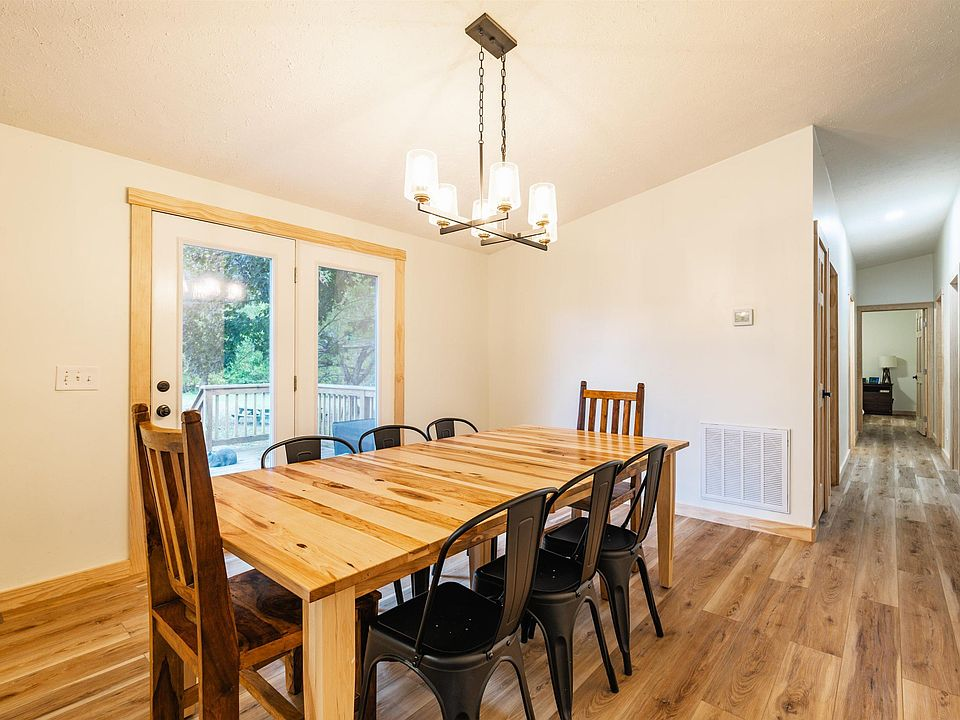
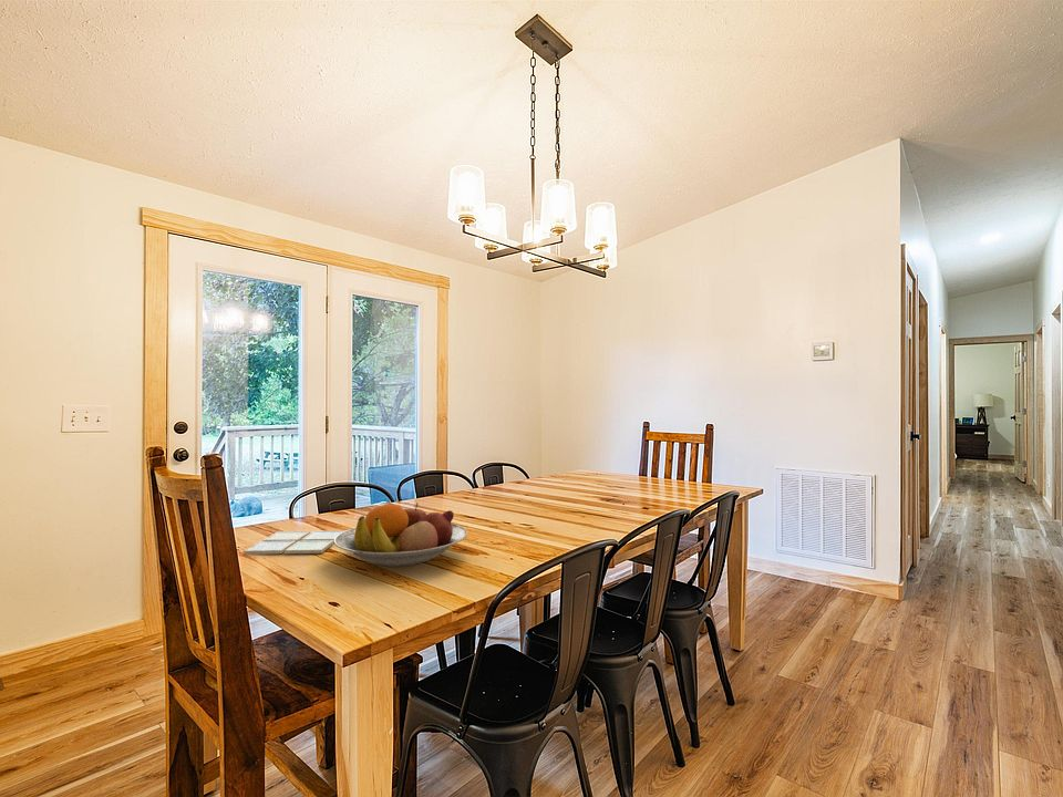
+ fruit bowl (402, 529)
+ drink coaster (298, 541)
